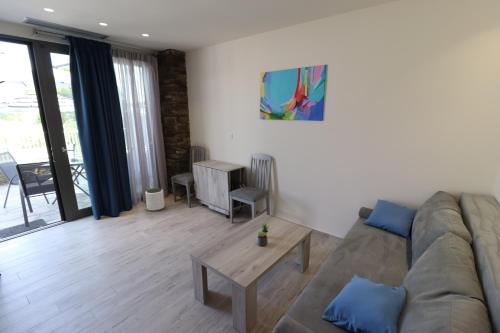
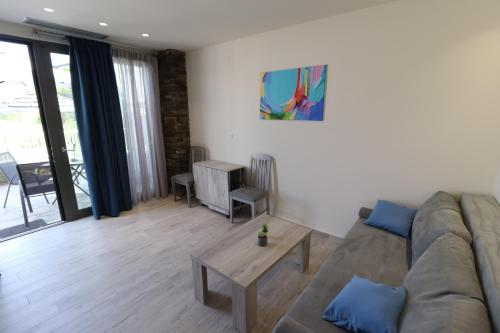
- plant pot (155, 199)
